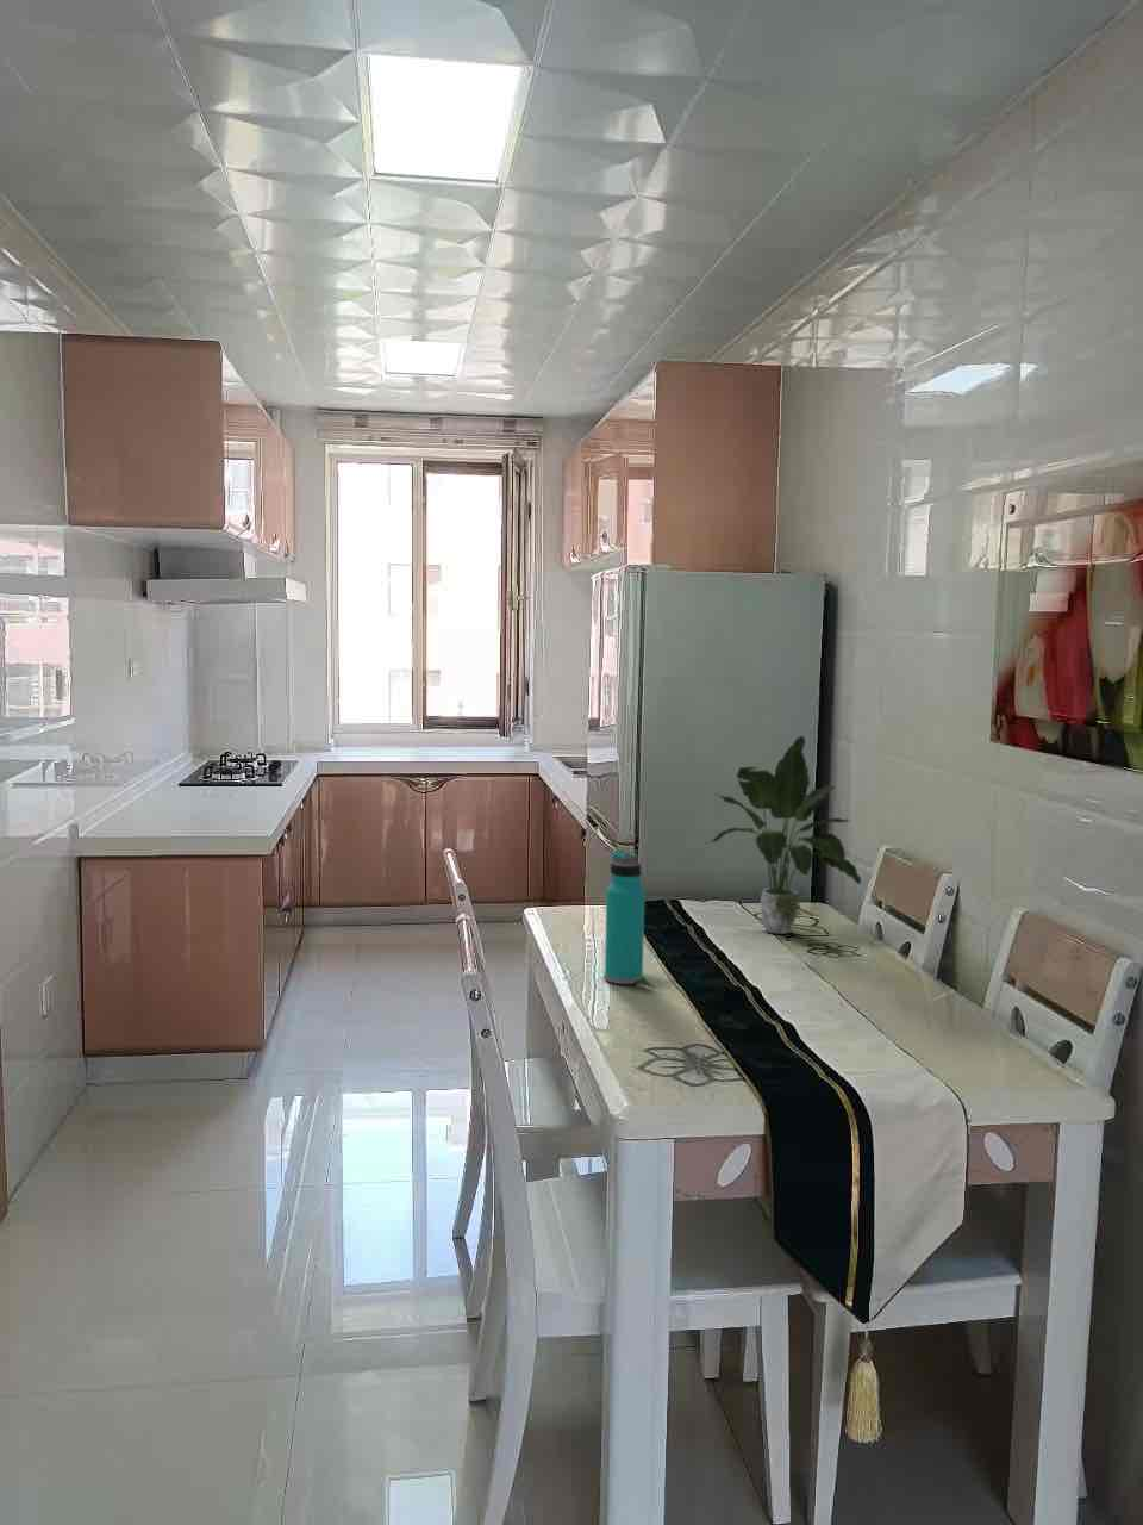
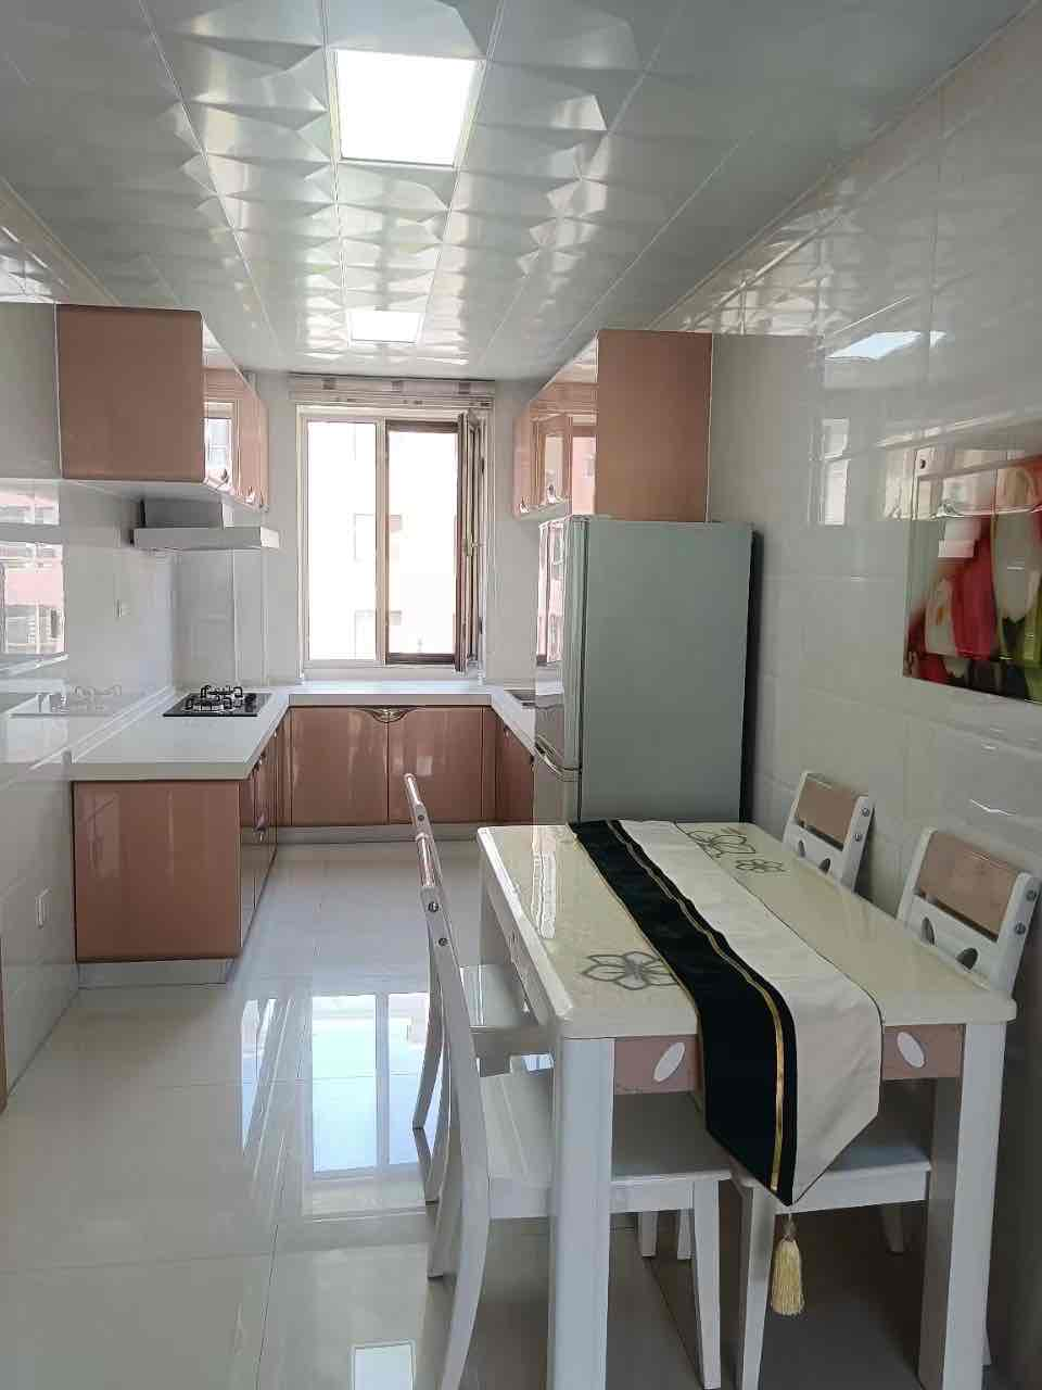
- potted plant (779, 836)
- water bottle (626, 915)
